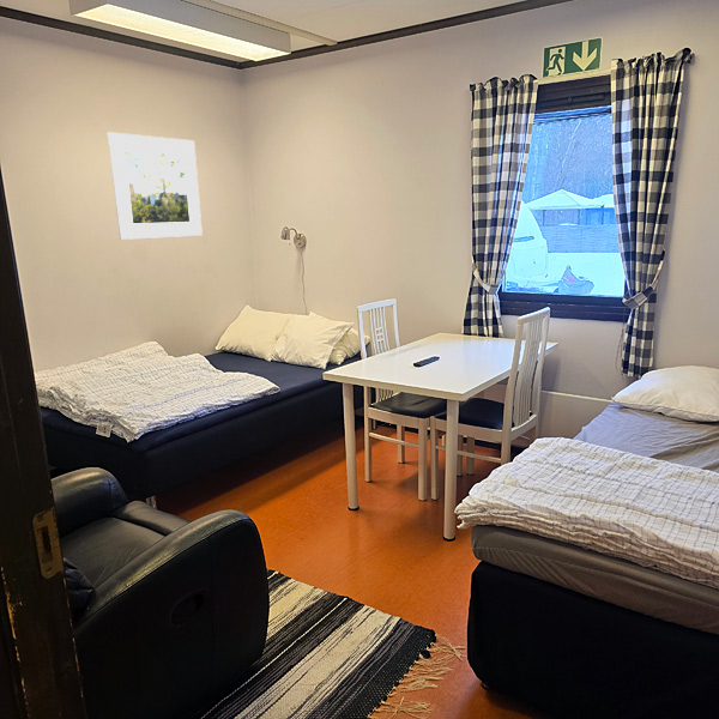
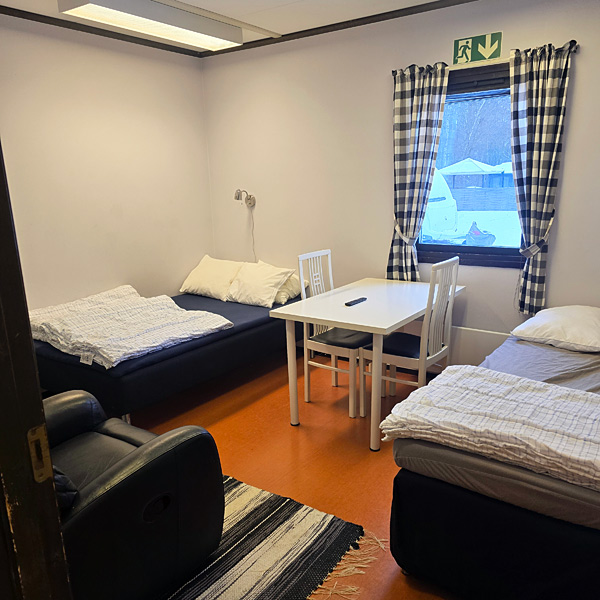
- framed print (158, 187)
